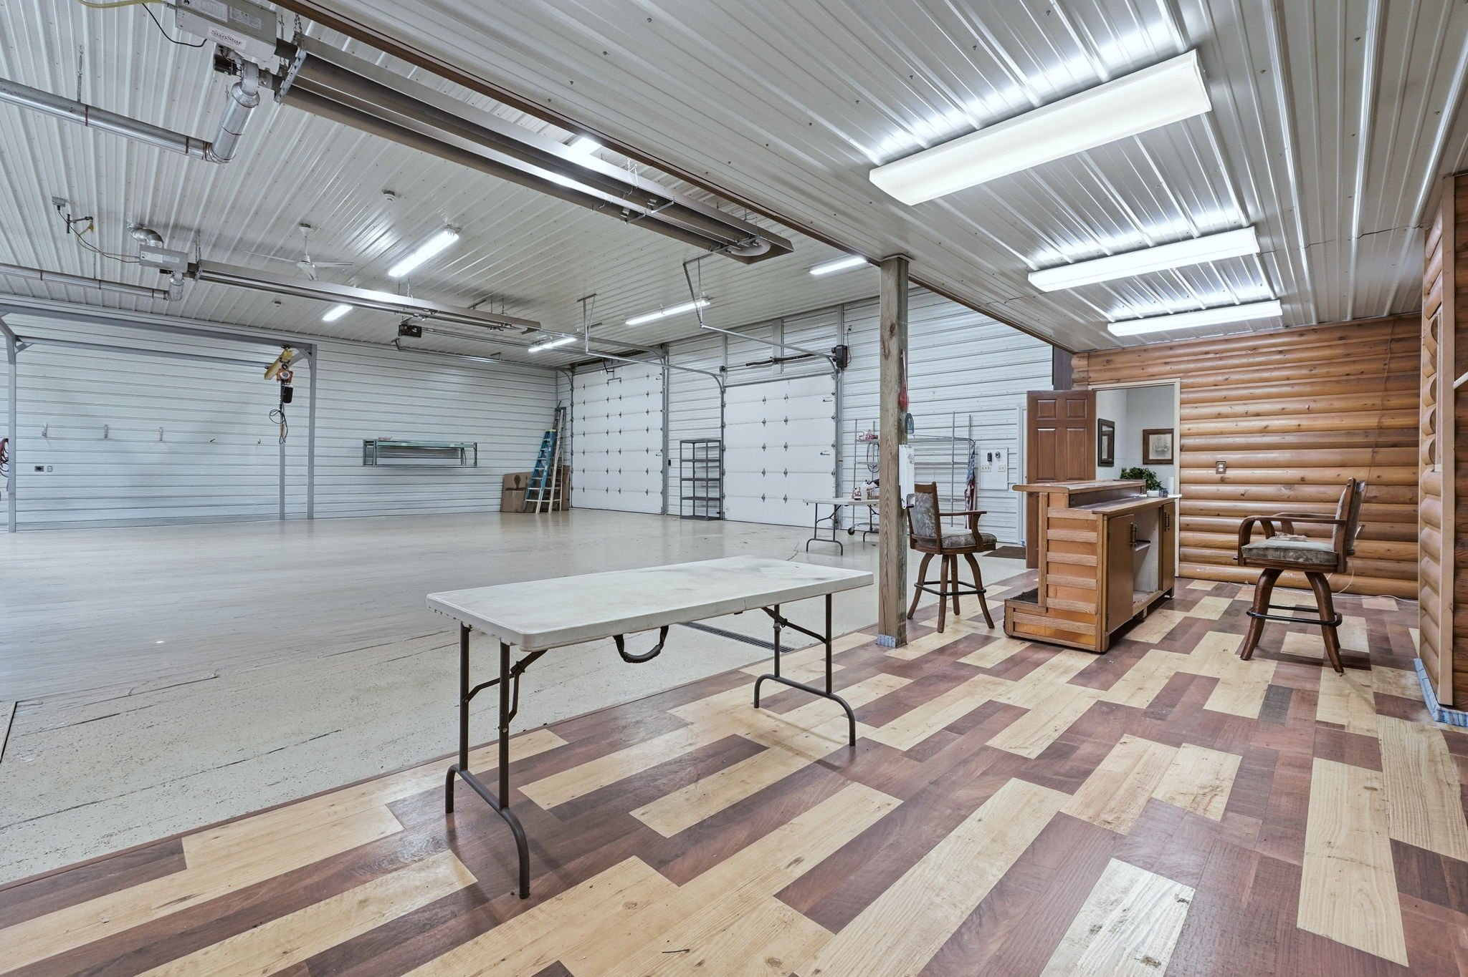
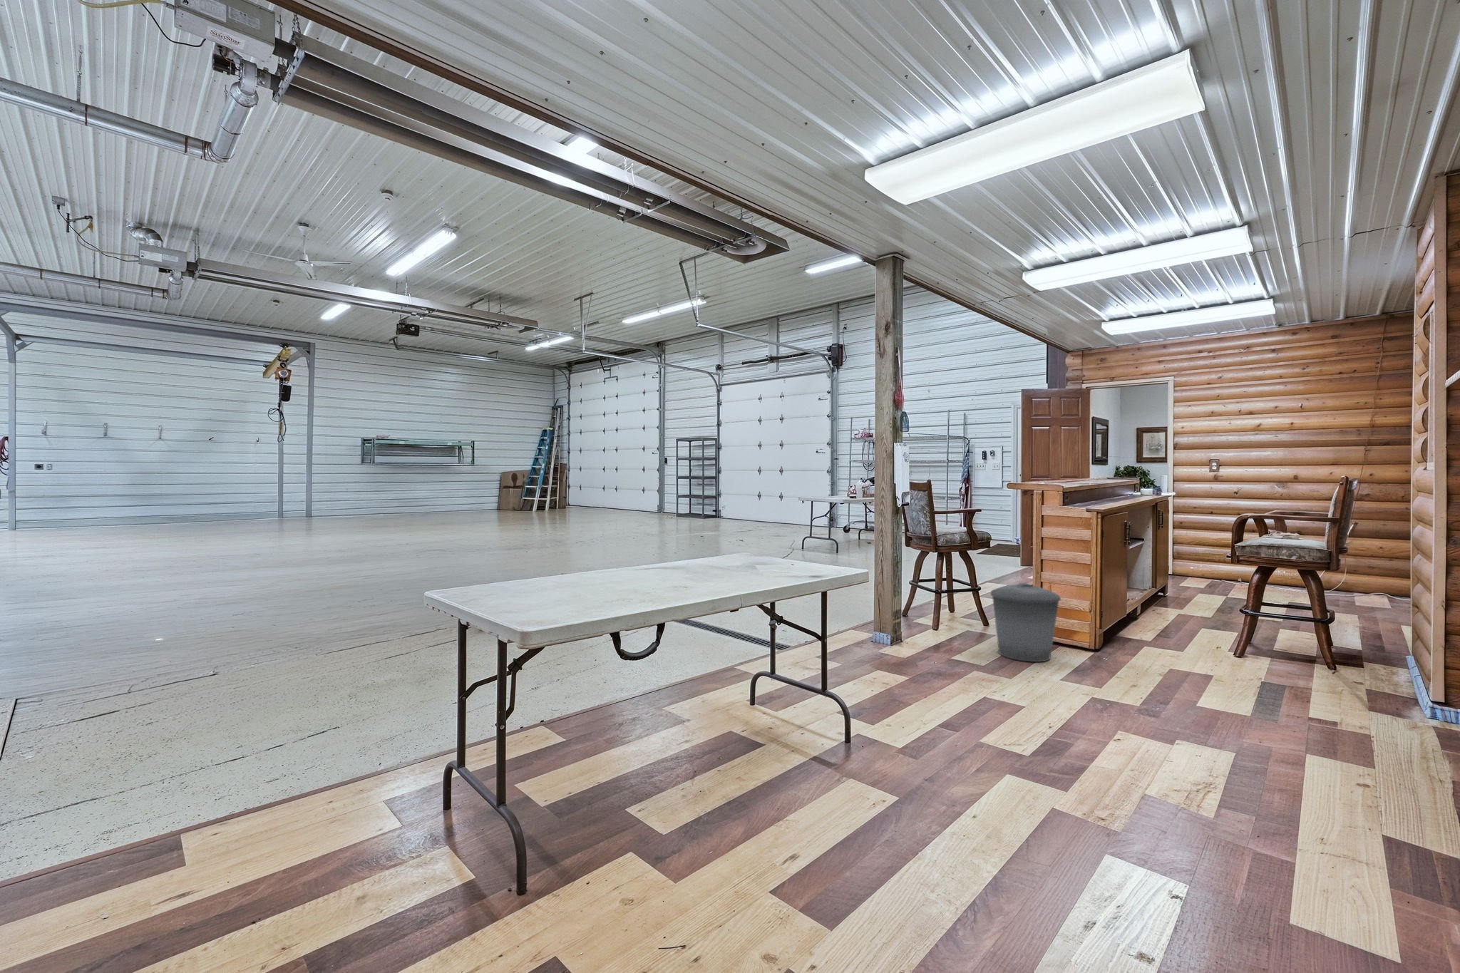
+ trash can (1025, 619)
